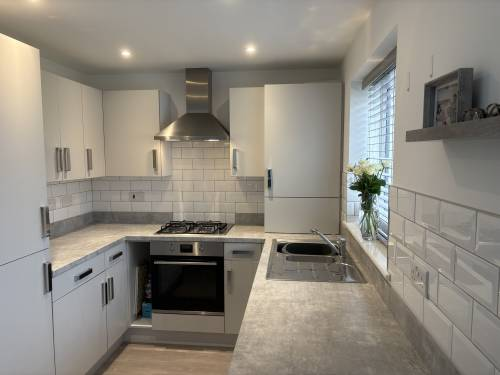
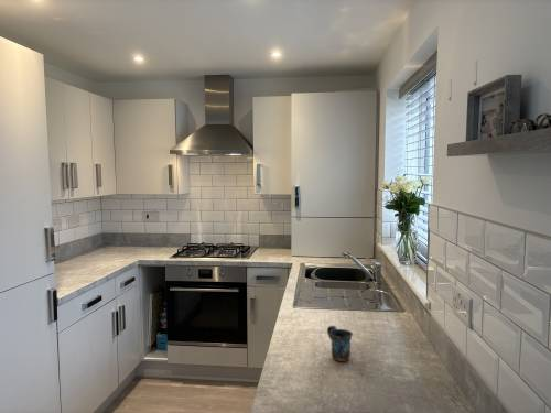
+ mug (339, 343)
